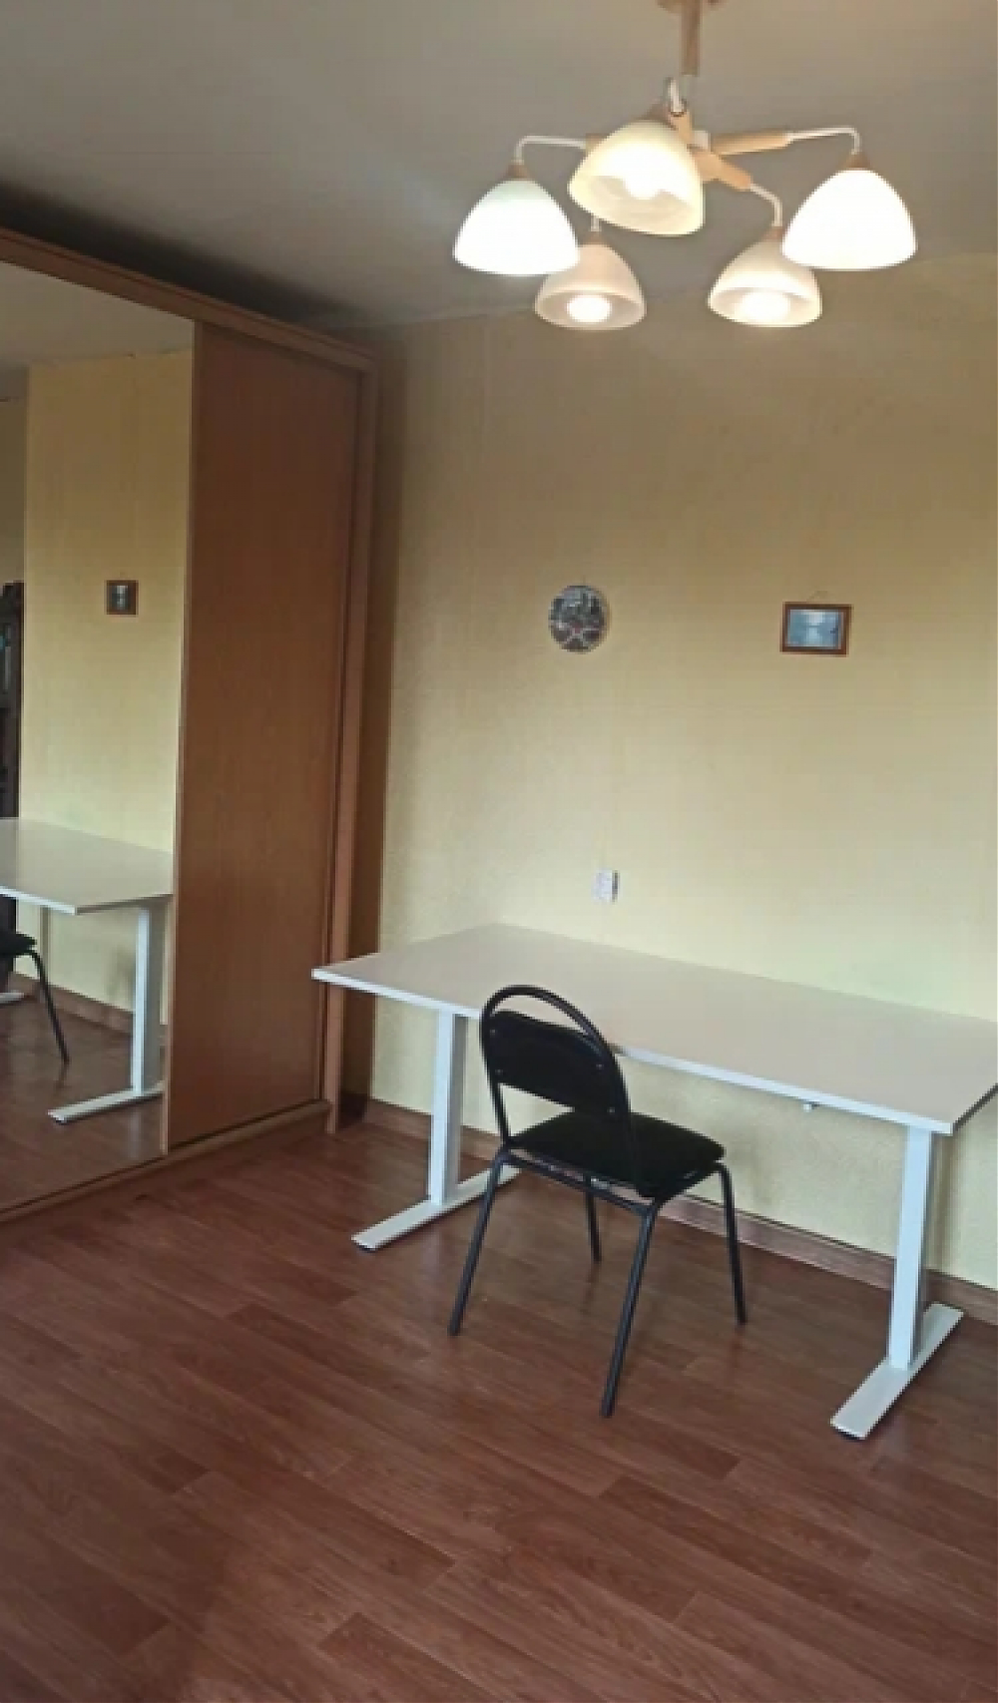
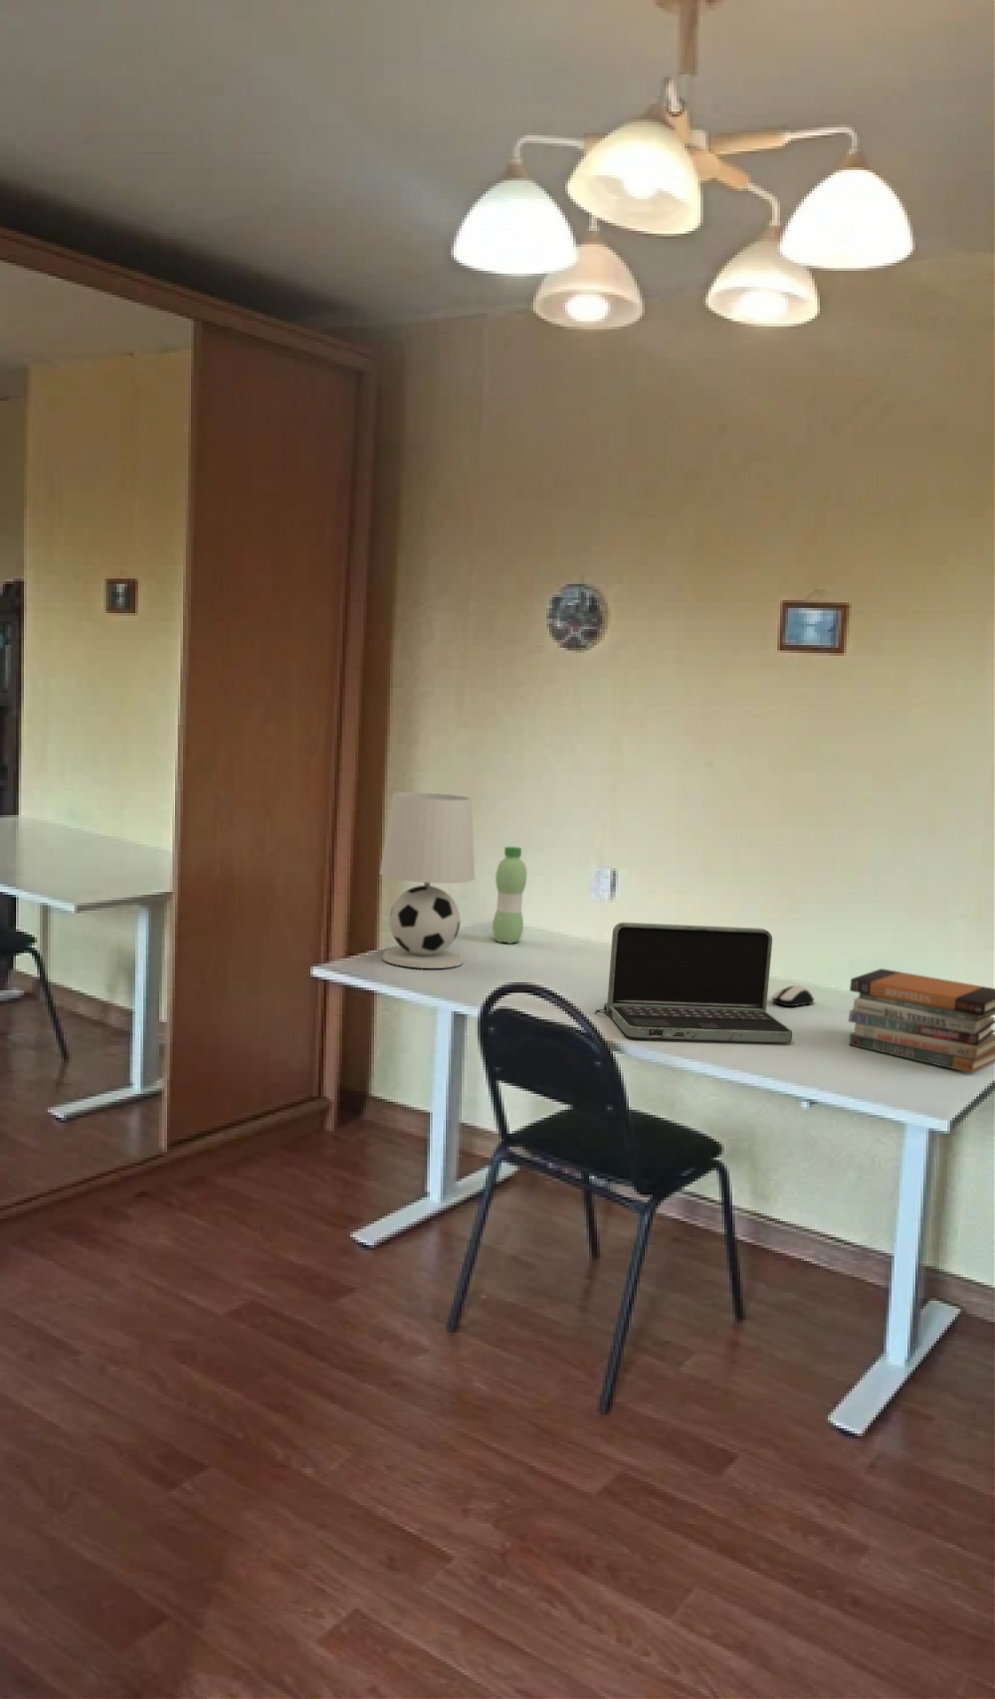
+ laptop (693, 979)
+ book stack (925, 1018)
+ table lamp (426, 878)
+ computer mouse (794, 994)
+ water bottle (509, 895)
